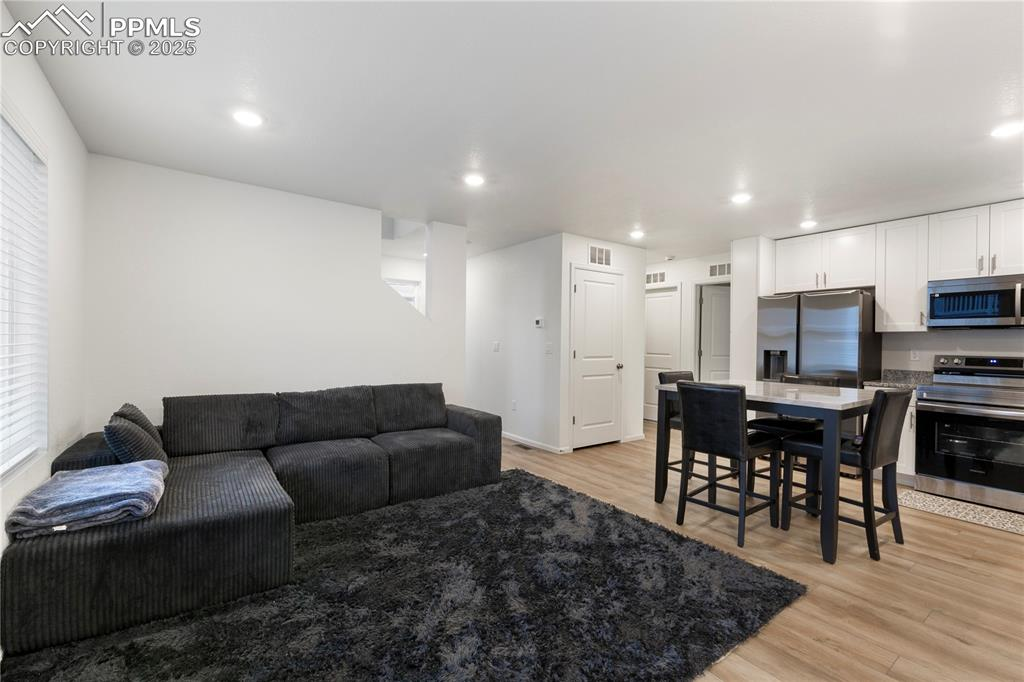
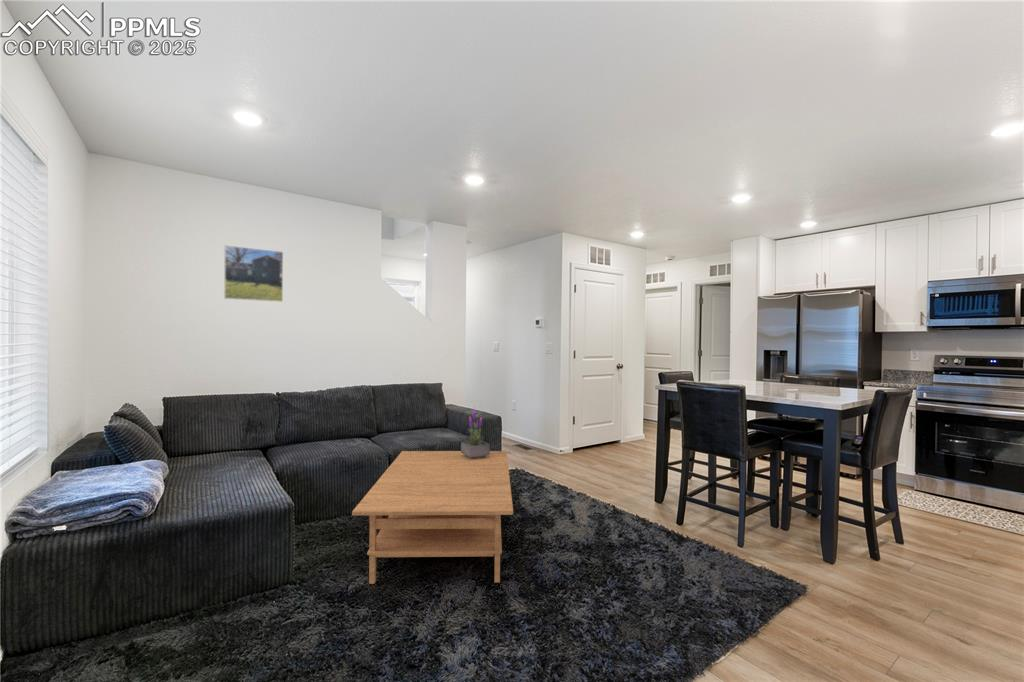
+ coffee table (445, 507)
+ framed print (254, 274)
+ potted plant (475, 430)
